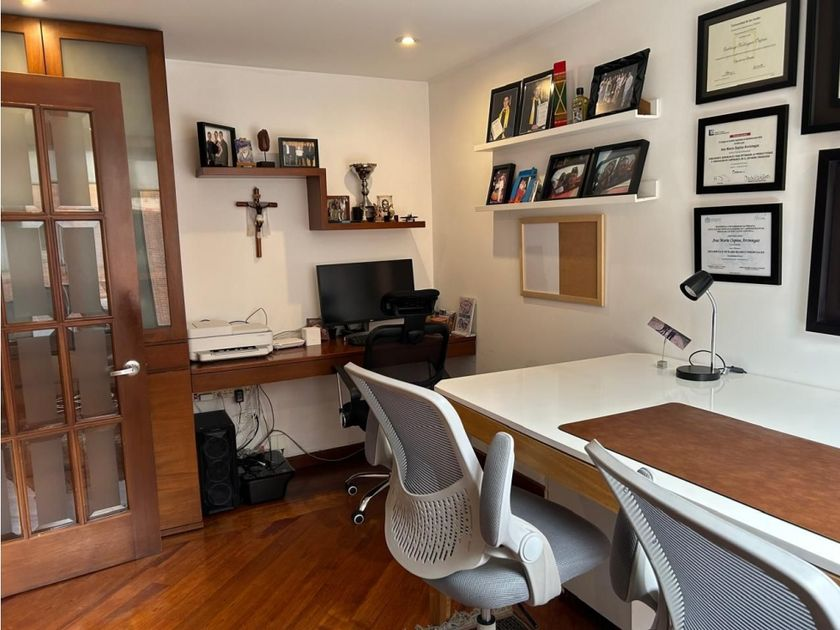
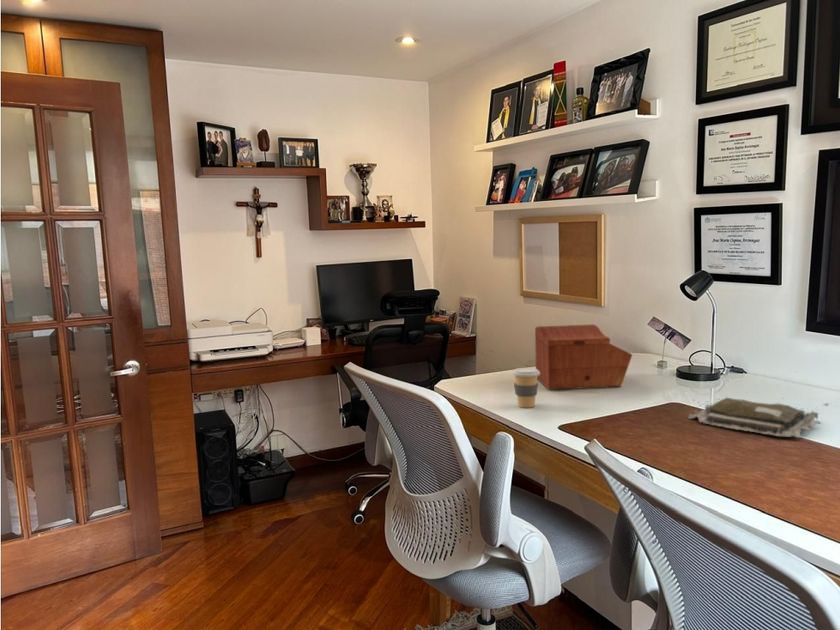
+ coffee cup (526, 387)
+ book (754, 406)
+ sewing box (582, 355)
